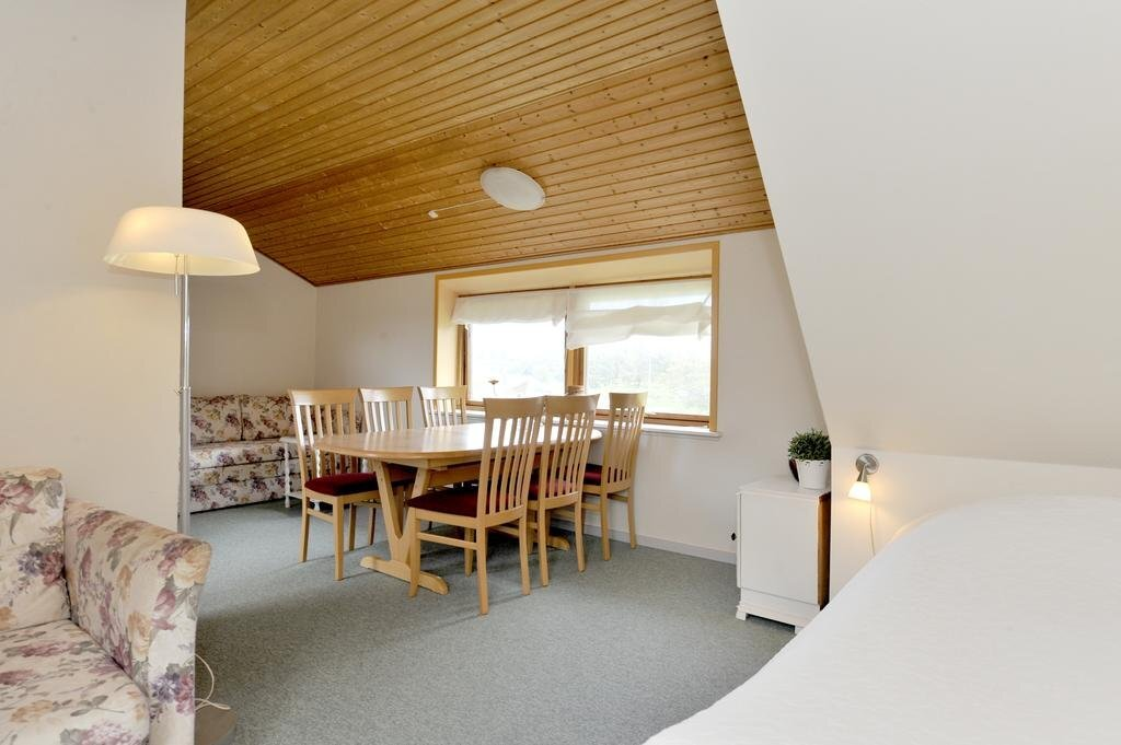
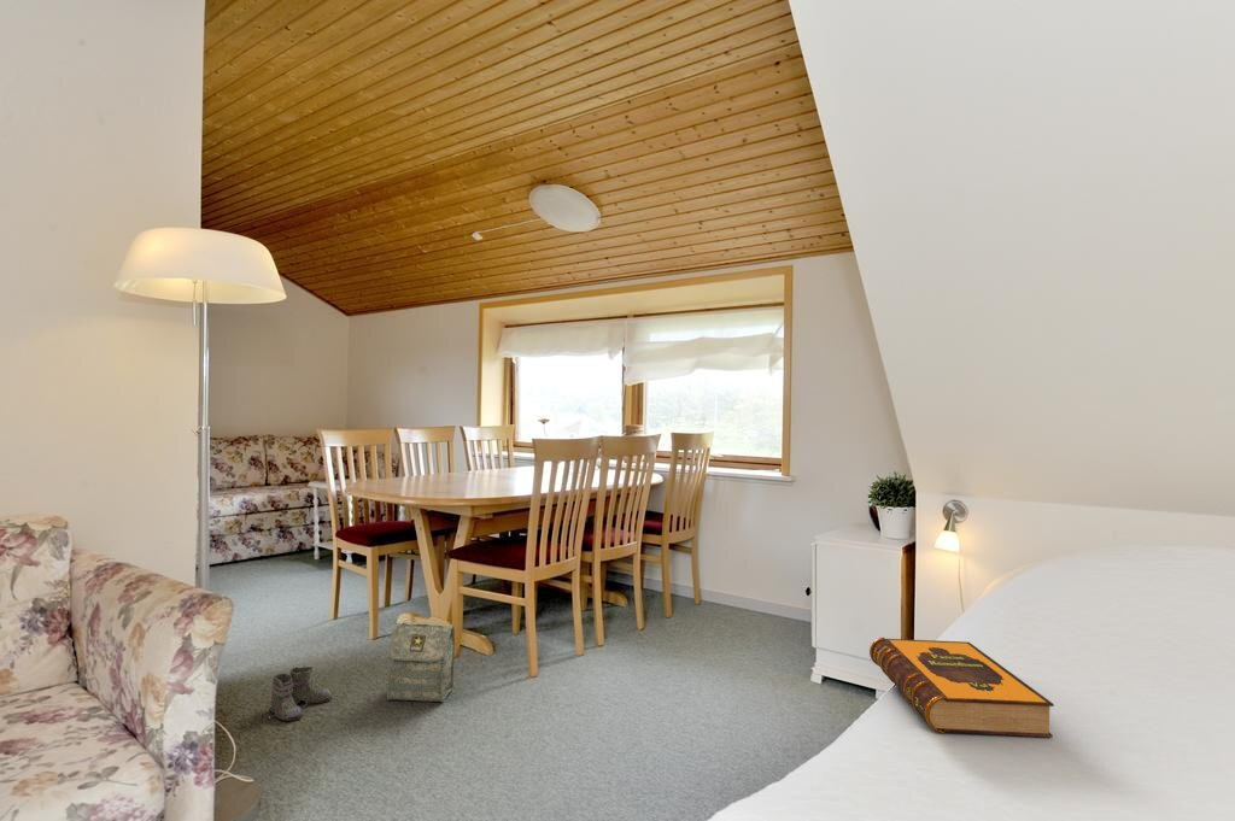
+ hardback book (949, 680)
+ bag (421, 658)
+ boots (297, 691)
